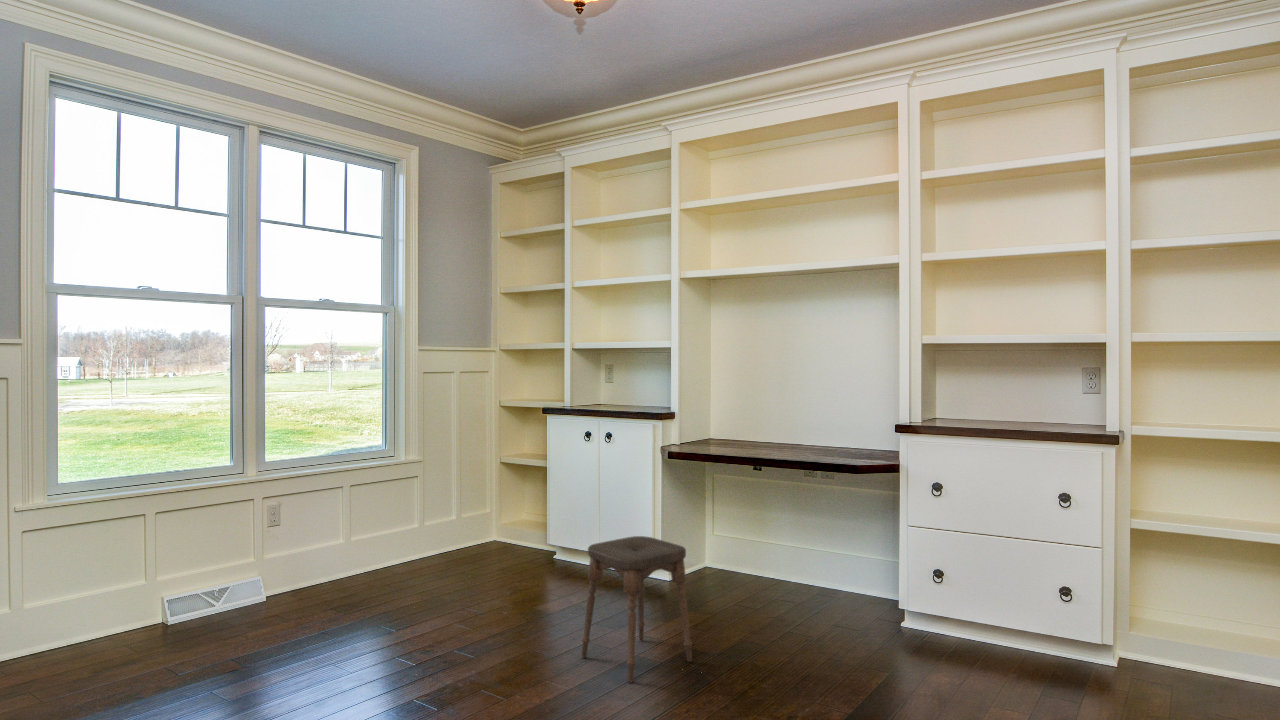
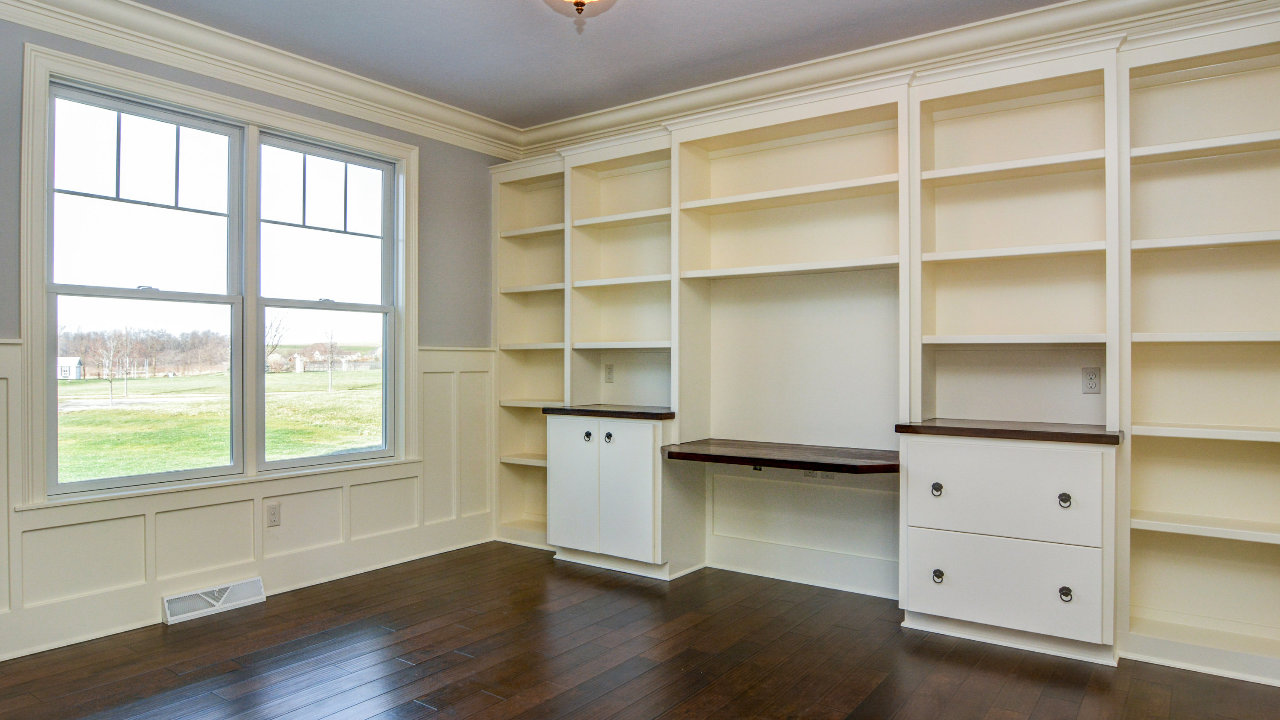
- stool (636, 604)
